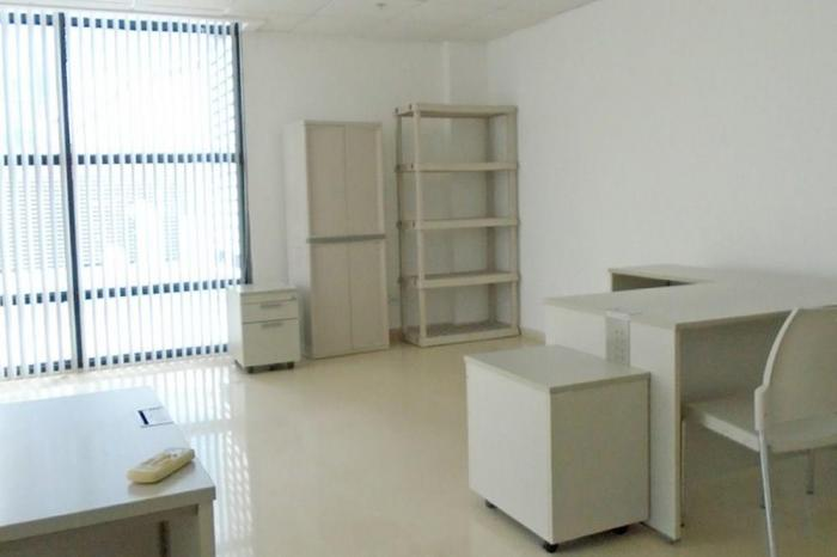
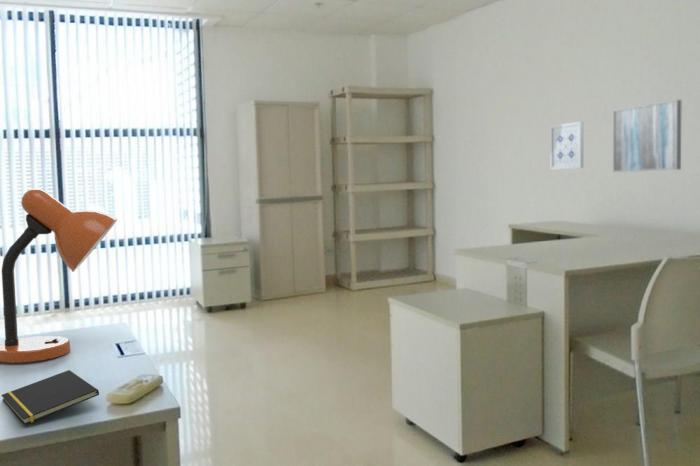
+ wall art (566, 146)
+ notepad (48, 394)
+ wall art (645, 138)
+ desk lamp (64, 262)
